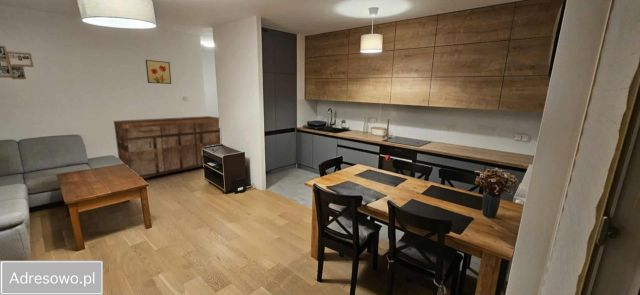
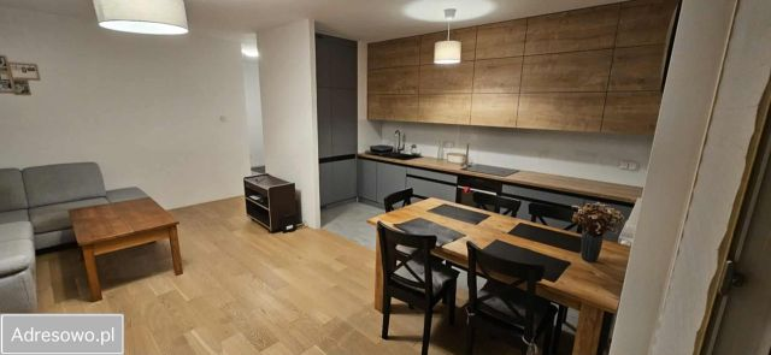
- sideboard (174, 146)
- wall art (158, 72)
